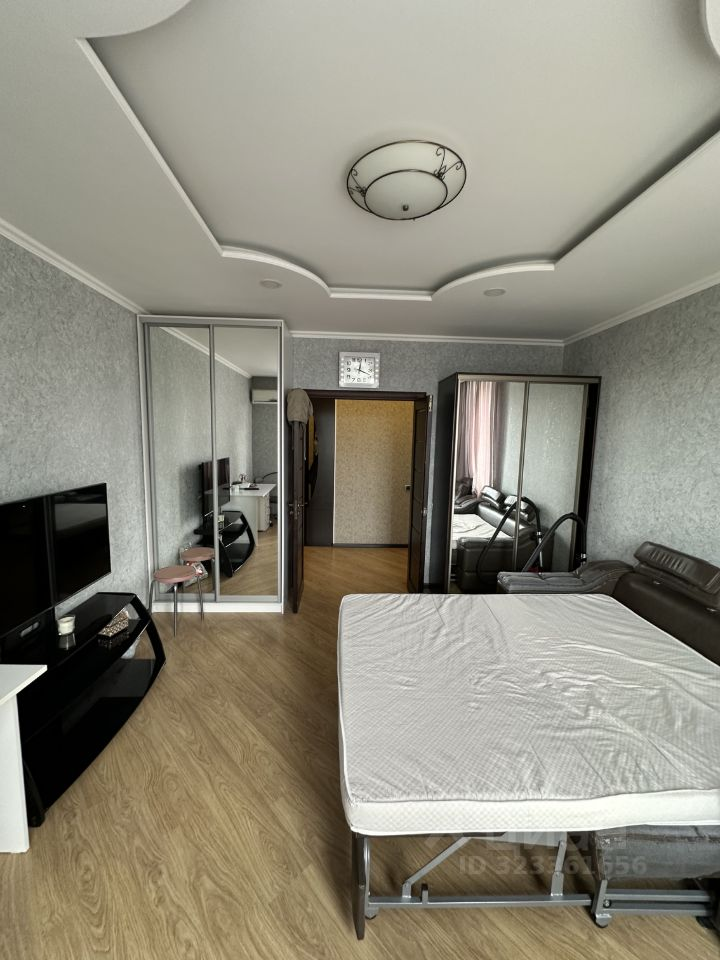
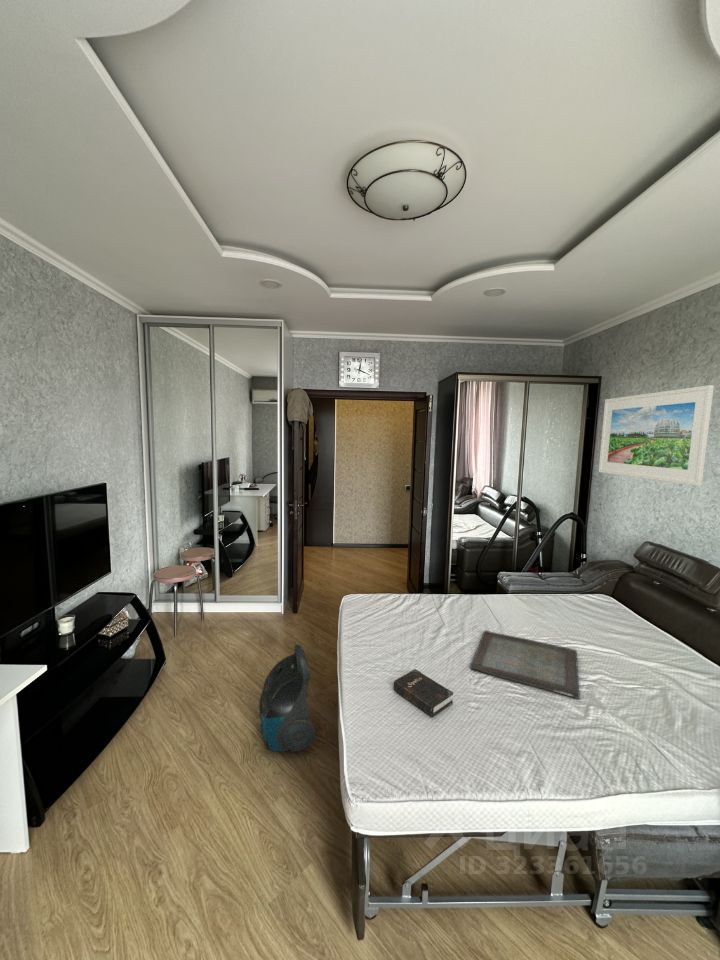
+ vacuum cleaner (286, 692)
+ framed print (646, 436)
+ hardback book (422, 691)
+ serving tray (525, 658)
